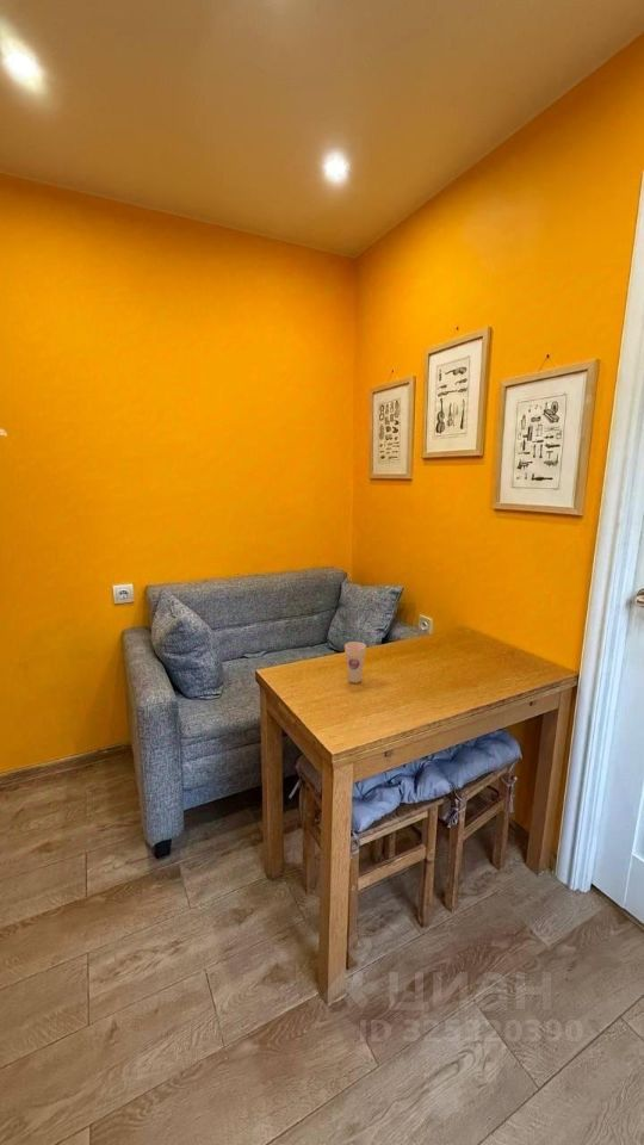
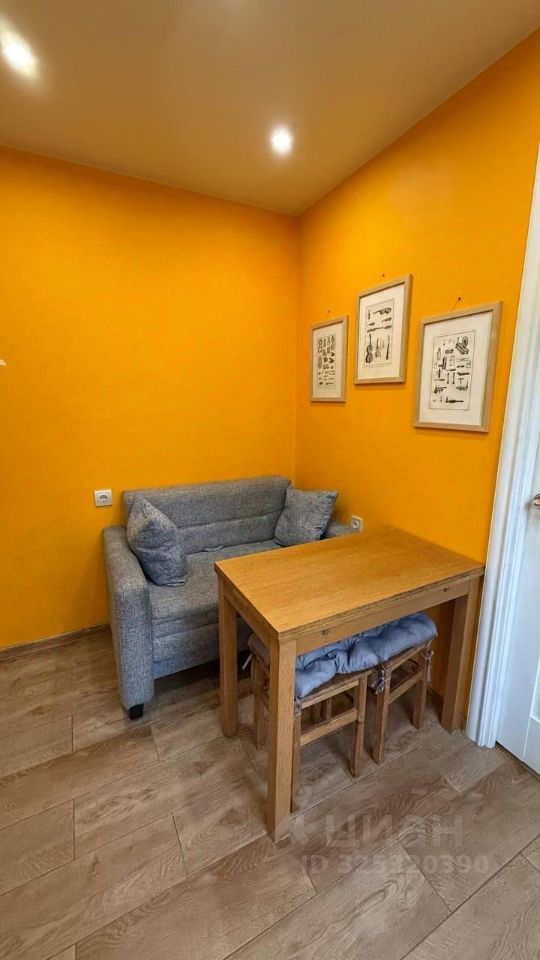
- cup (354, 663)
